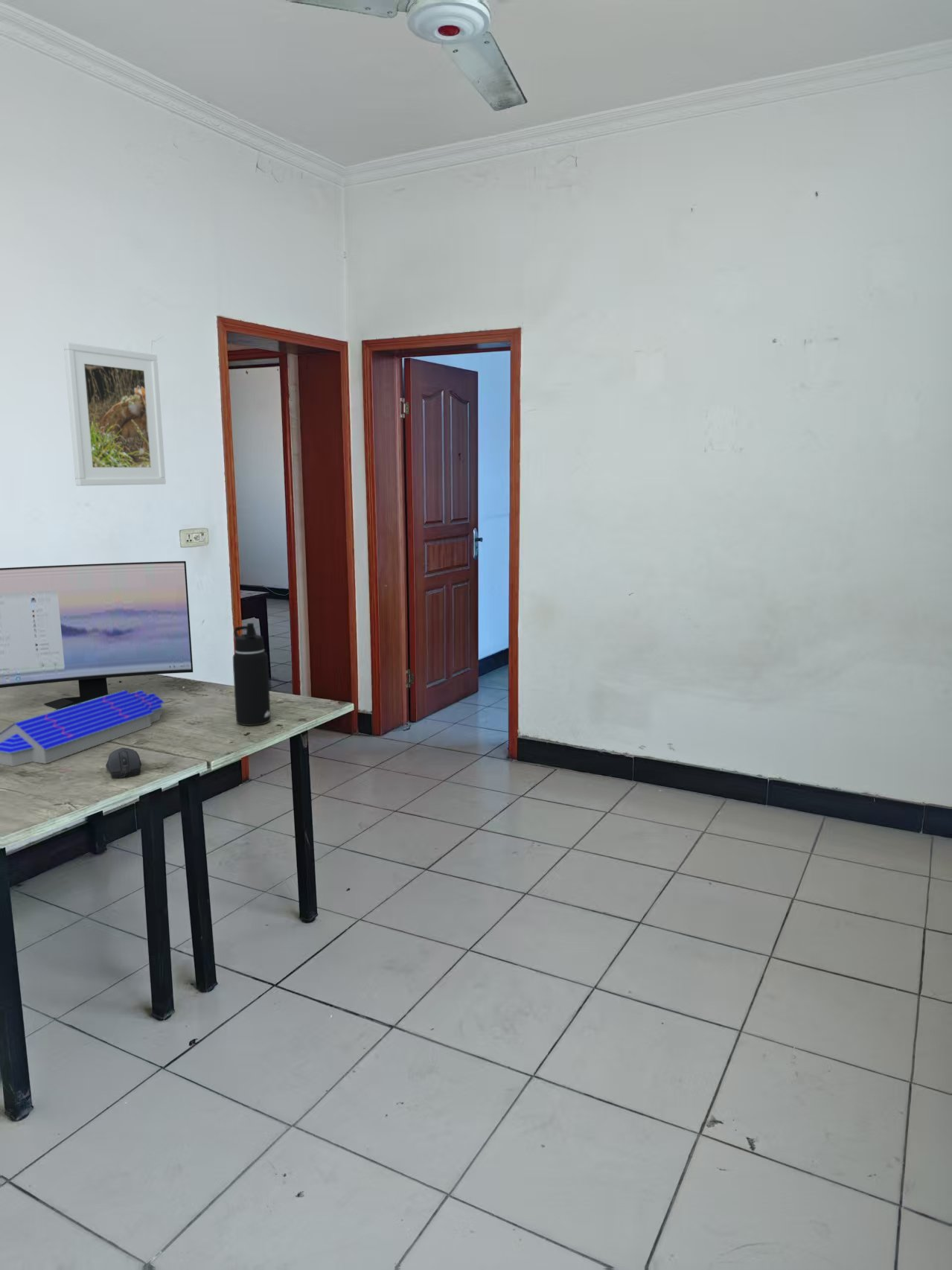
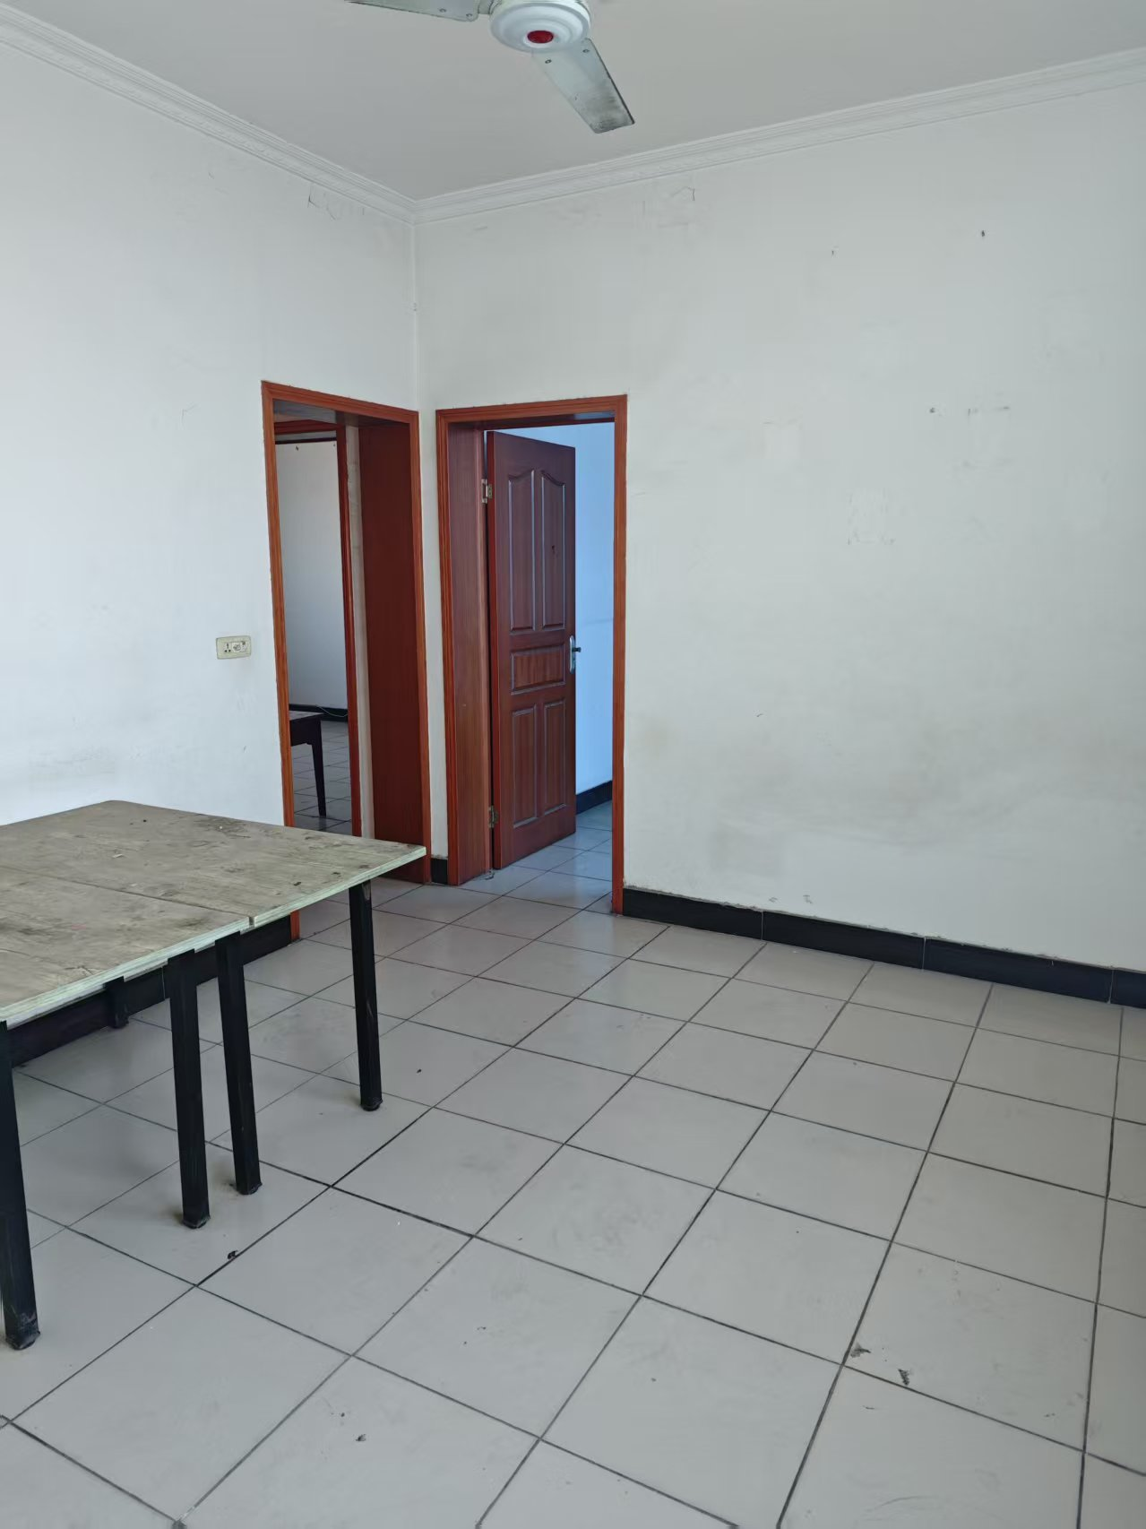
- computer mouse (124, 759)
- computer monitor (88, 636)
- water bottle (249, 671)
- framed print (118, 418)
- keyboard (83, 720)
